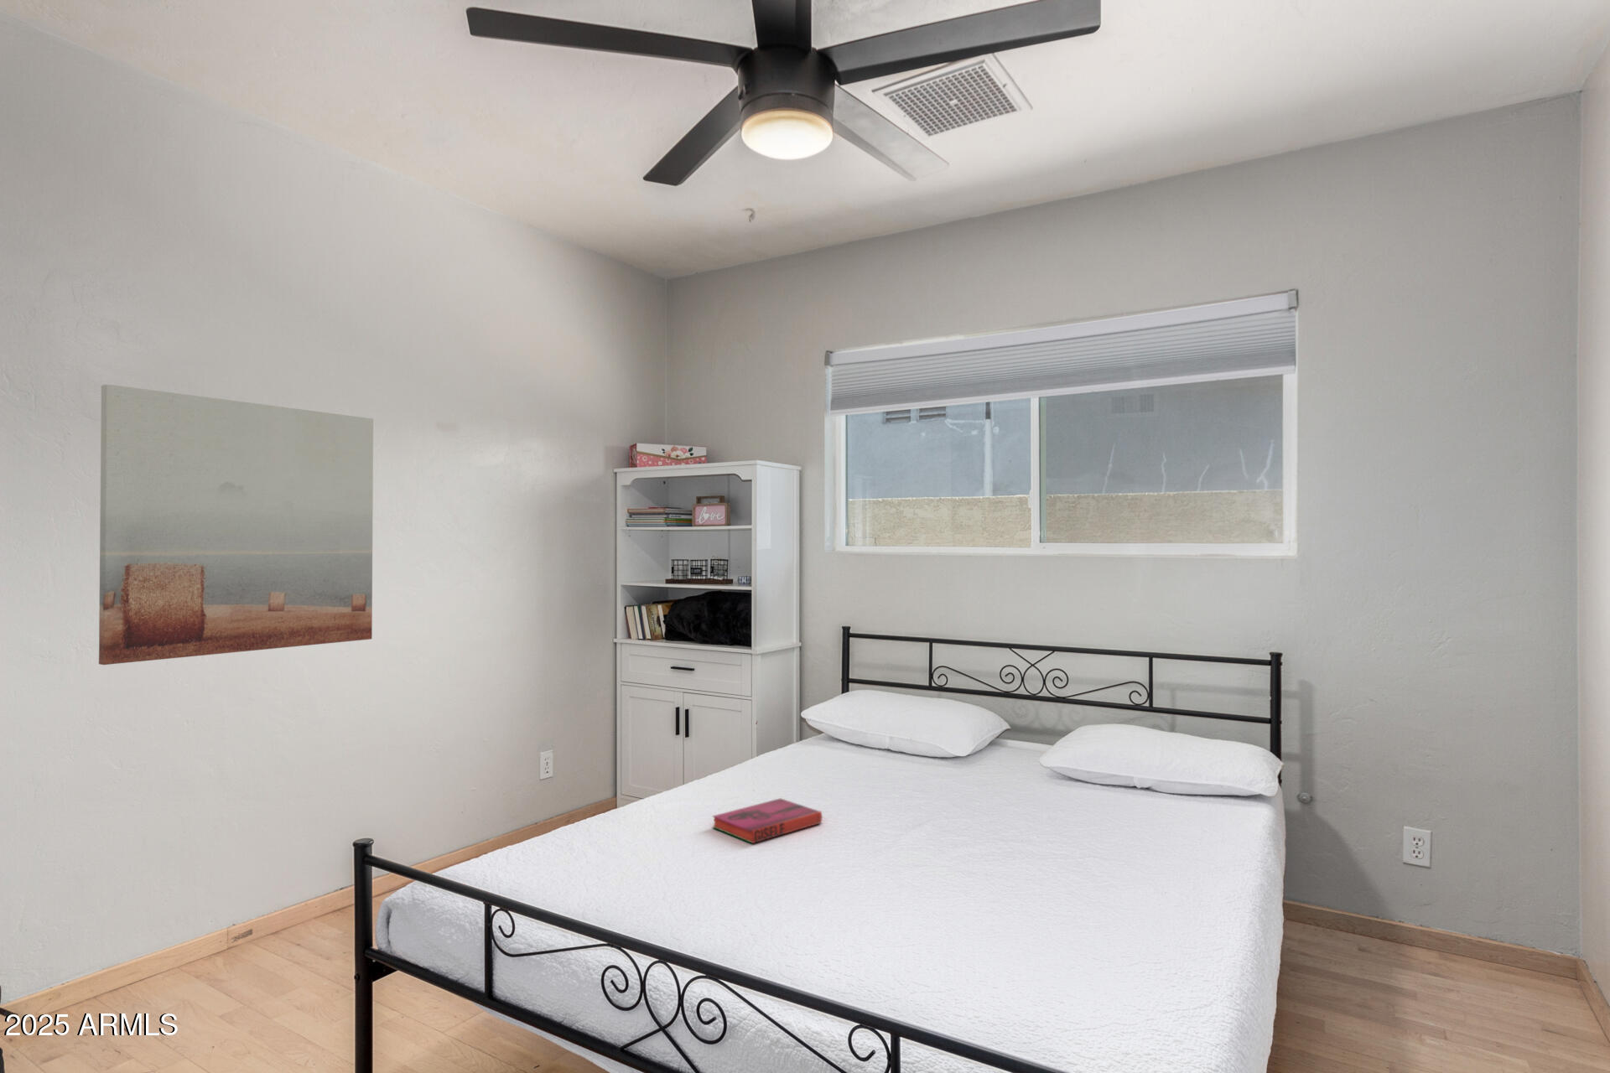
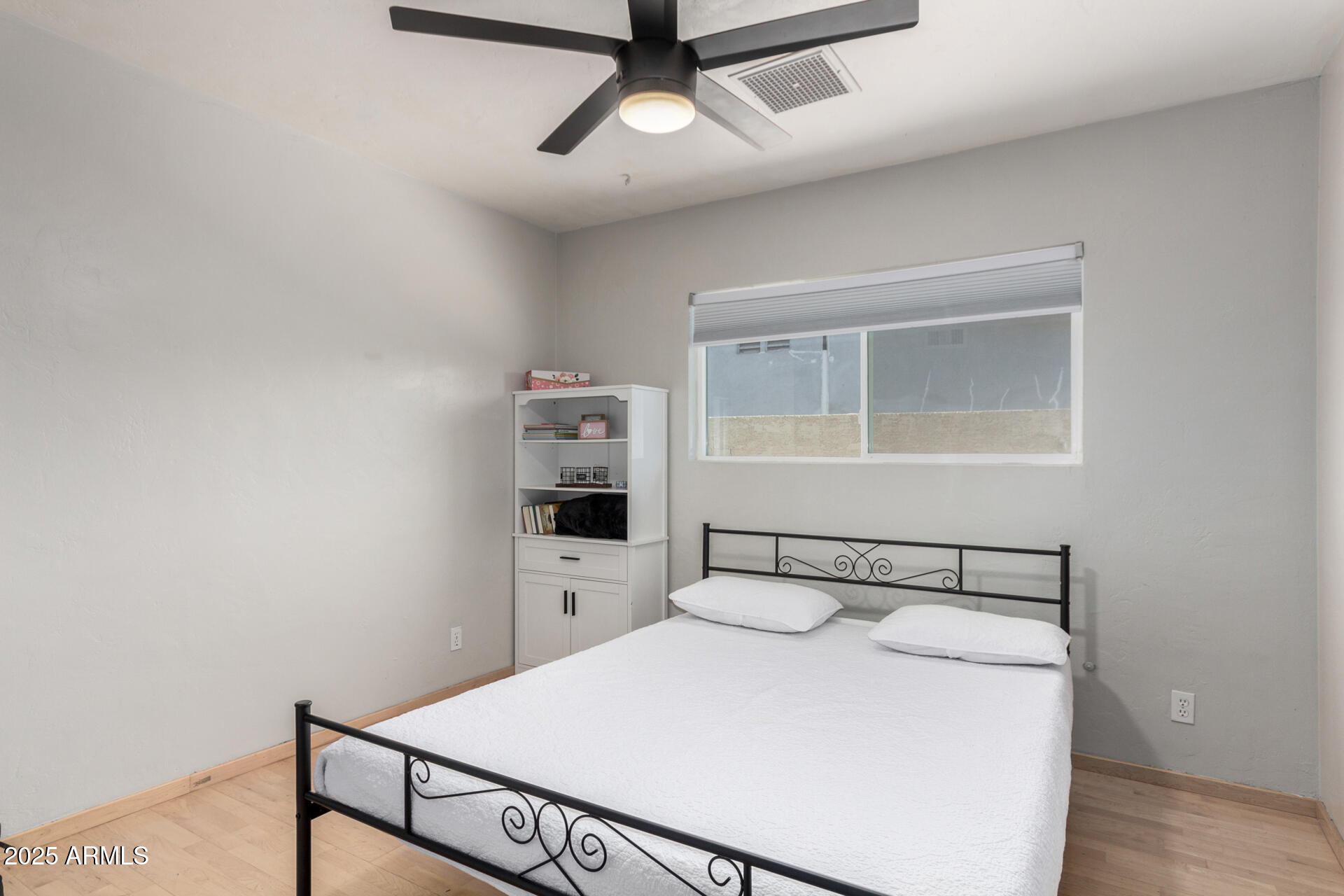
- hardback book (767, 819)
- wall art (252, 527)
